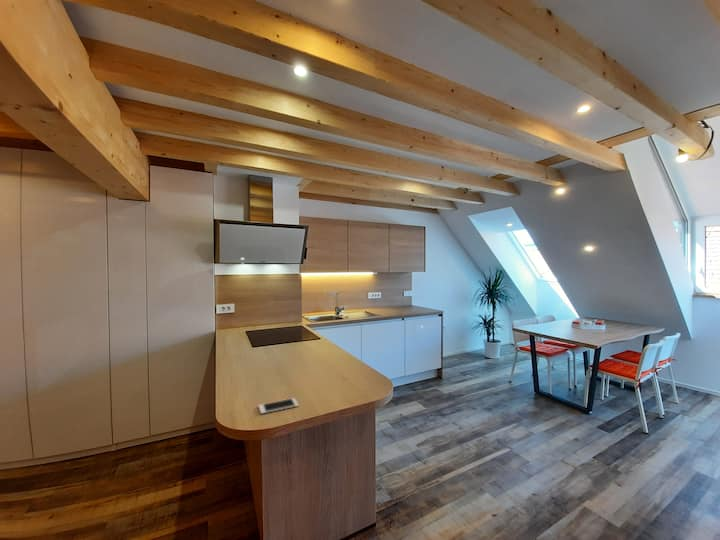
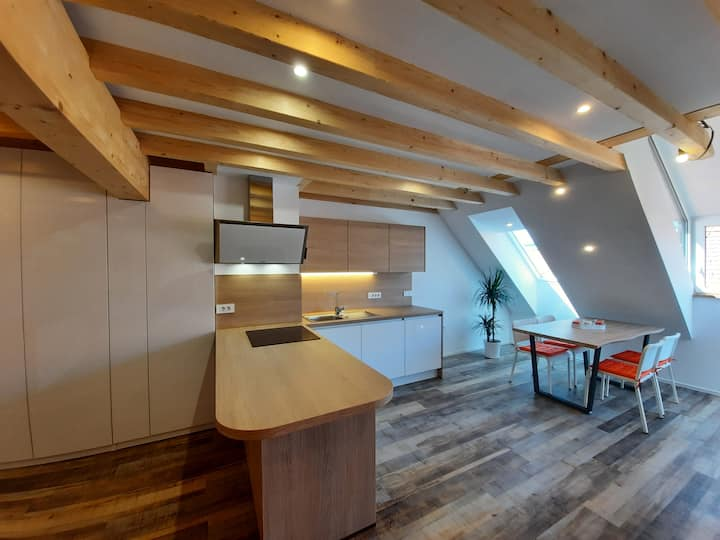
- cell phone (278, 405)
